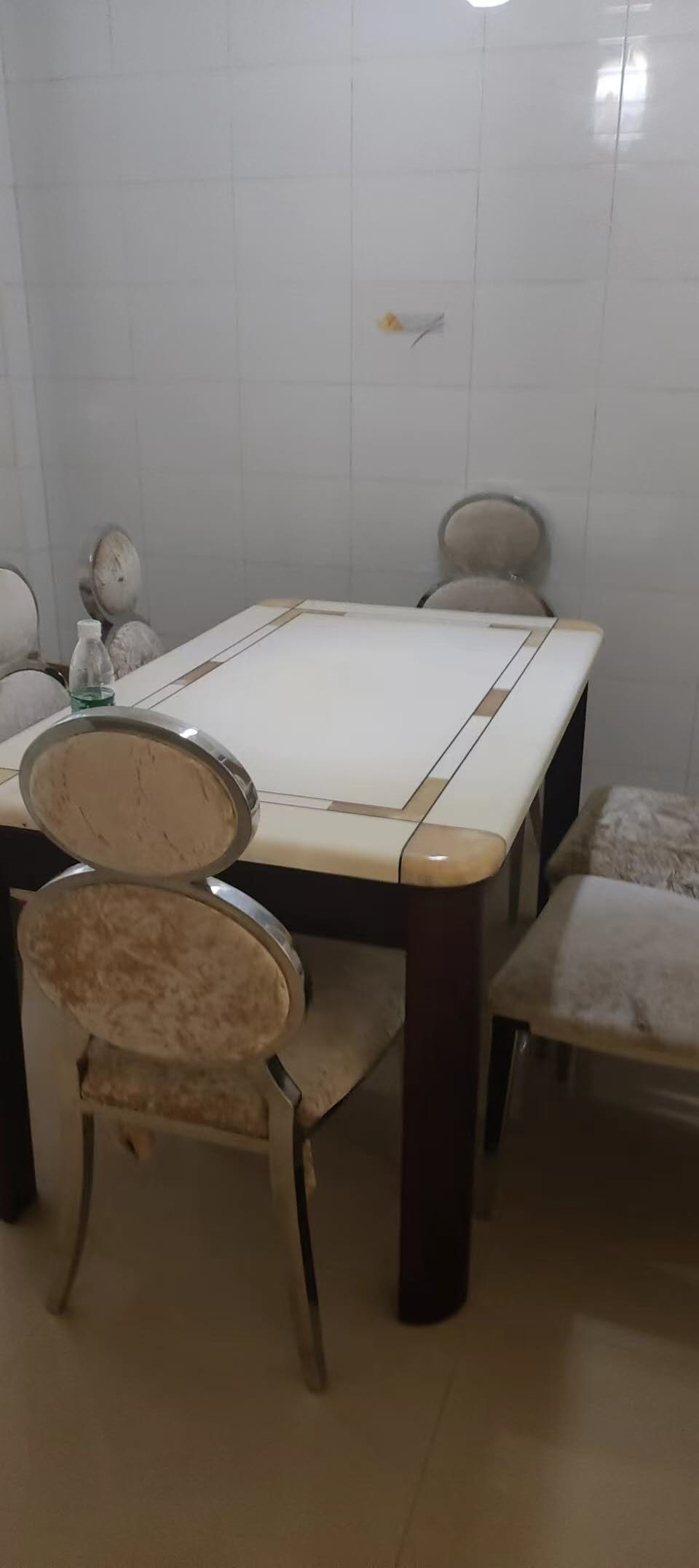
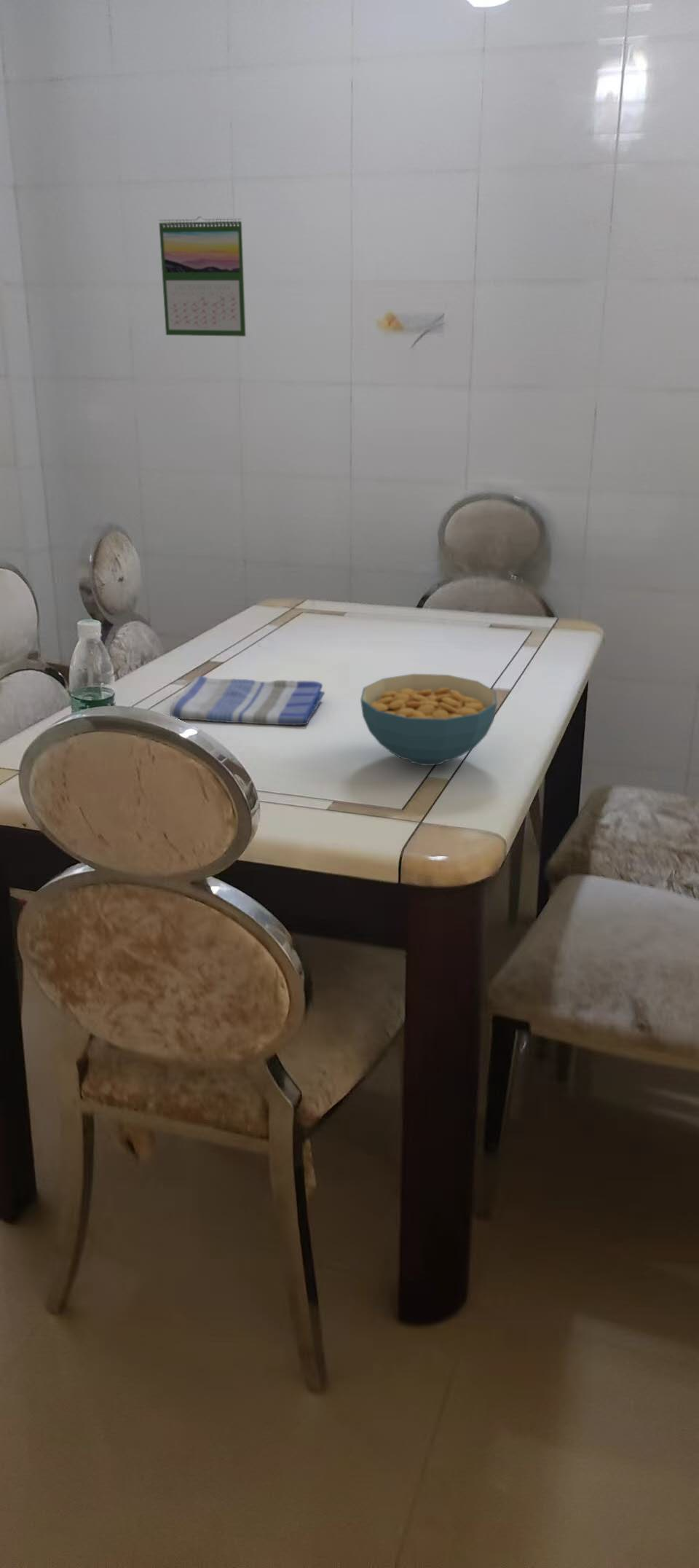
+ dish towel (248, 699)
+ cereal bowl (427, 726)
+ calendar (202, 277)
